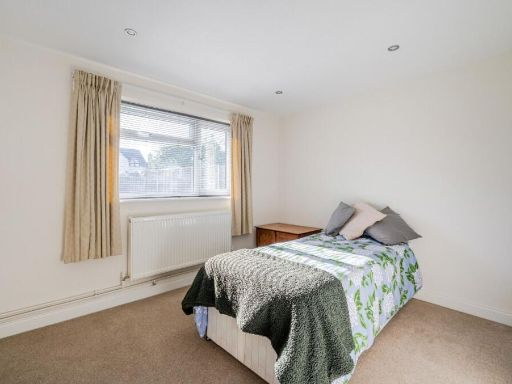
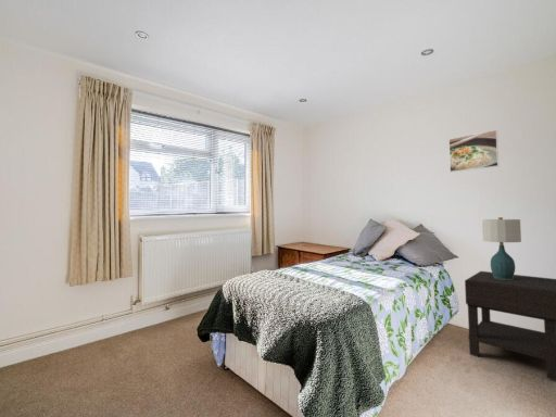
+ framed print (472, 152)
+ nightstand (514, 314)
+ table lamp (501, 247)
